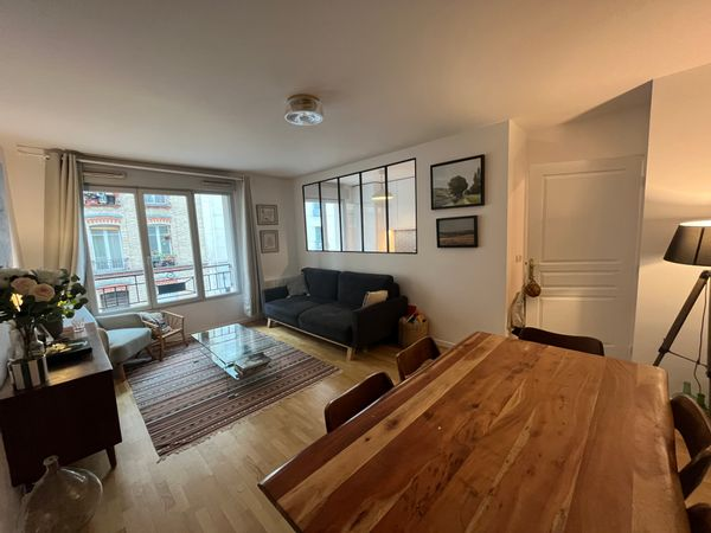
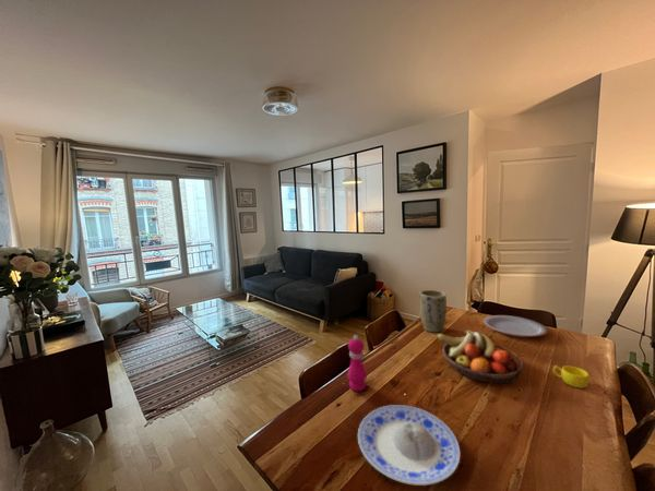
+ fruit bowl (479, 351)
+ cup (570, 375)
+ pepper mill (356, 360)
+ plate (406, 436)
+ plate (513, 326)
+ plant pot (432, 311)
